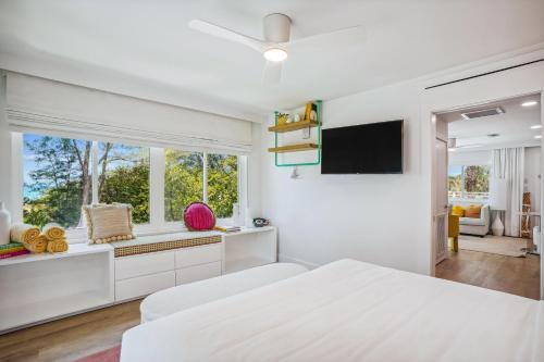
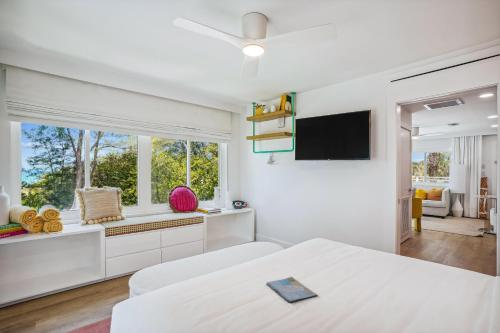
+ book (290, 288)
